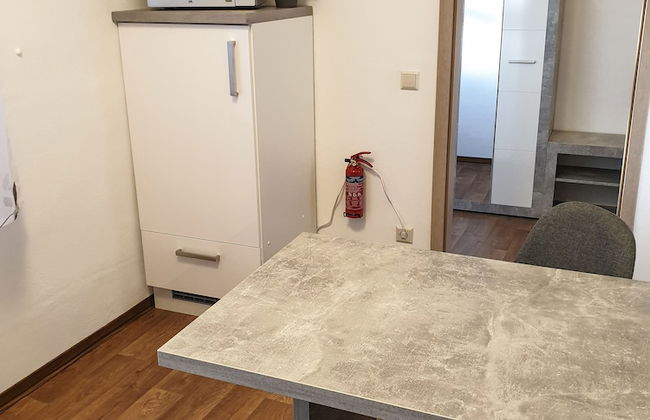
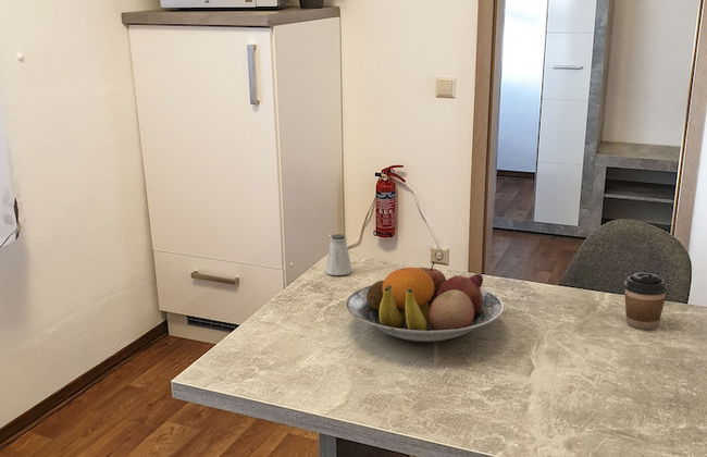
+ fruit bowl (423, 296)
+ saltshaker (338, 254)
+ coffee cup (644, 298)
